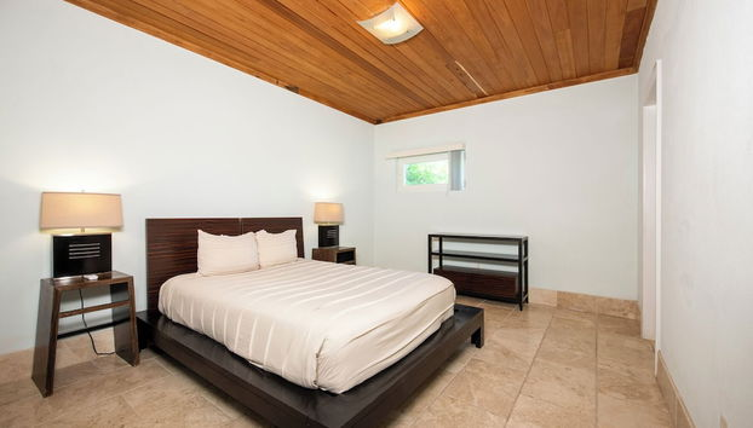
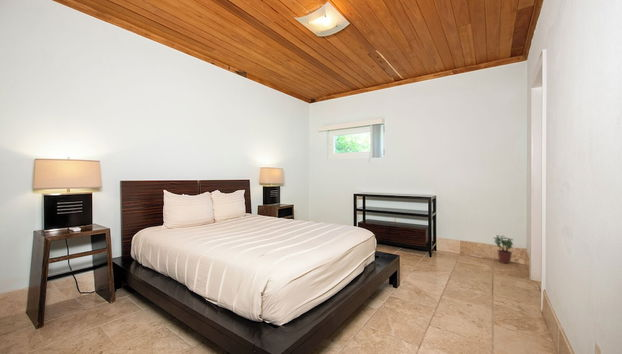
+ potted plant (503, 248)
